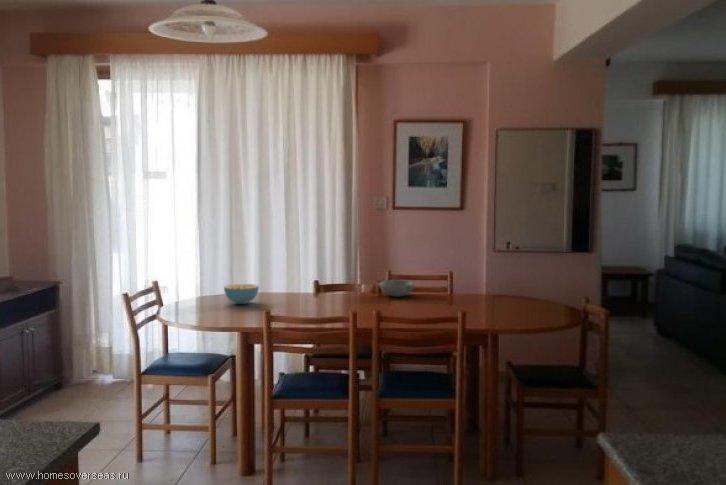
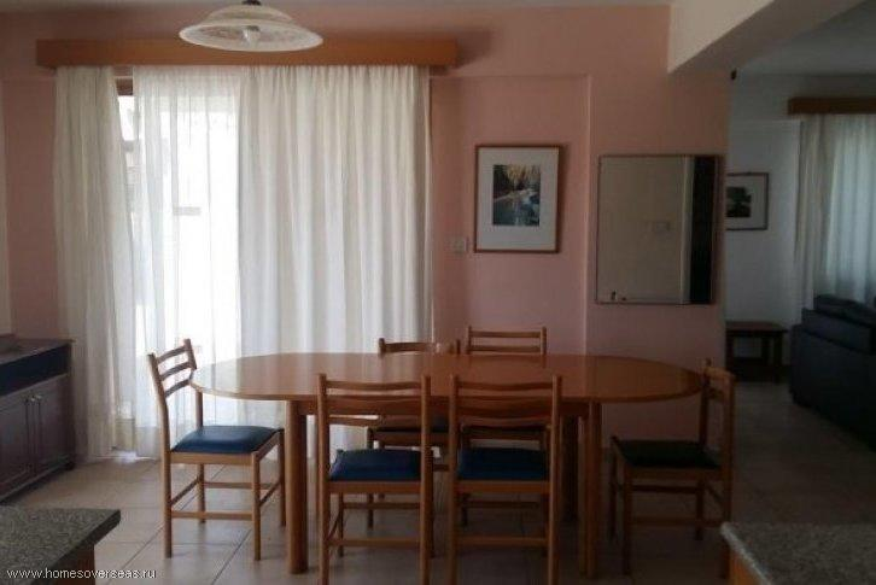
- cereal bowl (241, 294)
- bowl (396, 289)
